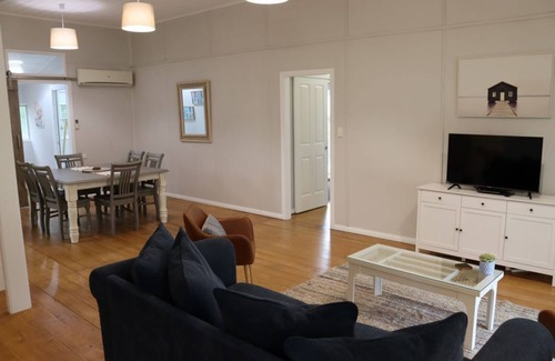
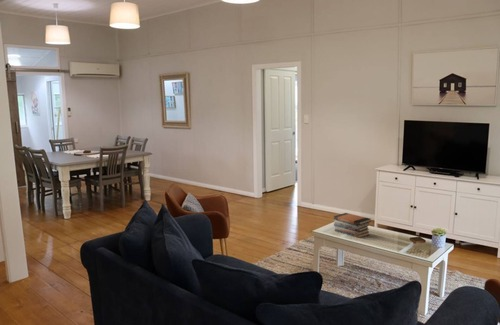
+ book stack (351, 225)
